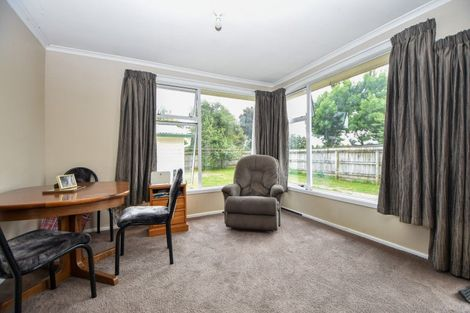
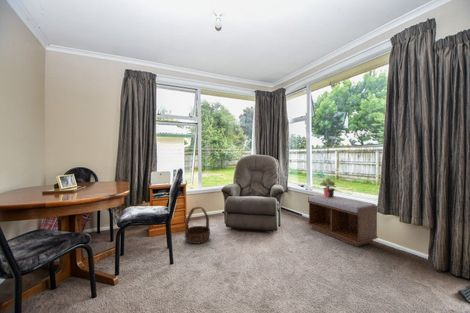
+ basket (197, 226)
+ bench (339, 216)
+ potted plant (327, 187)
